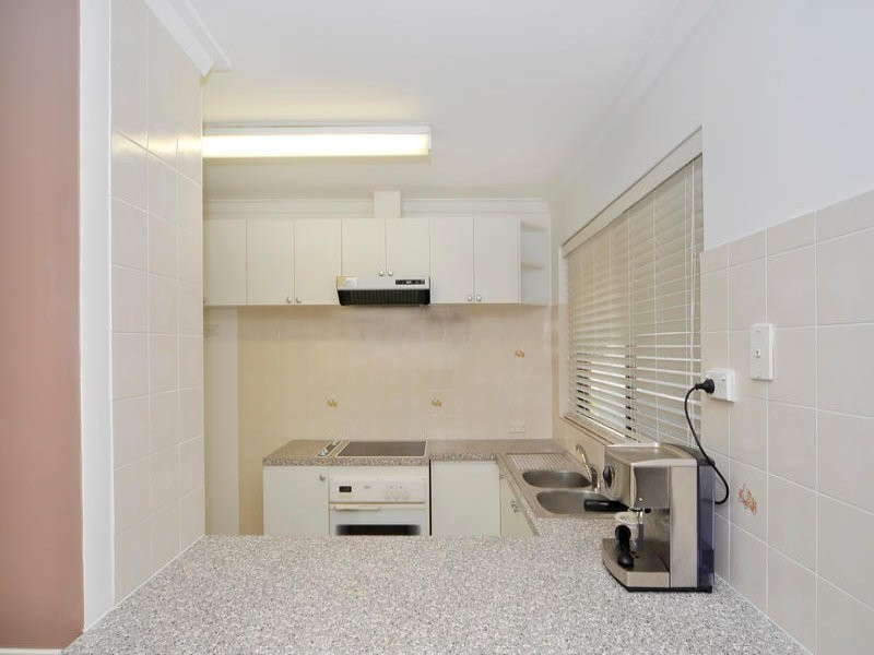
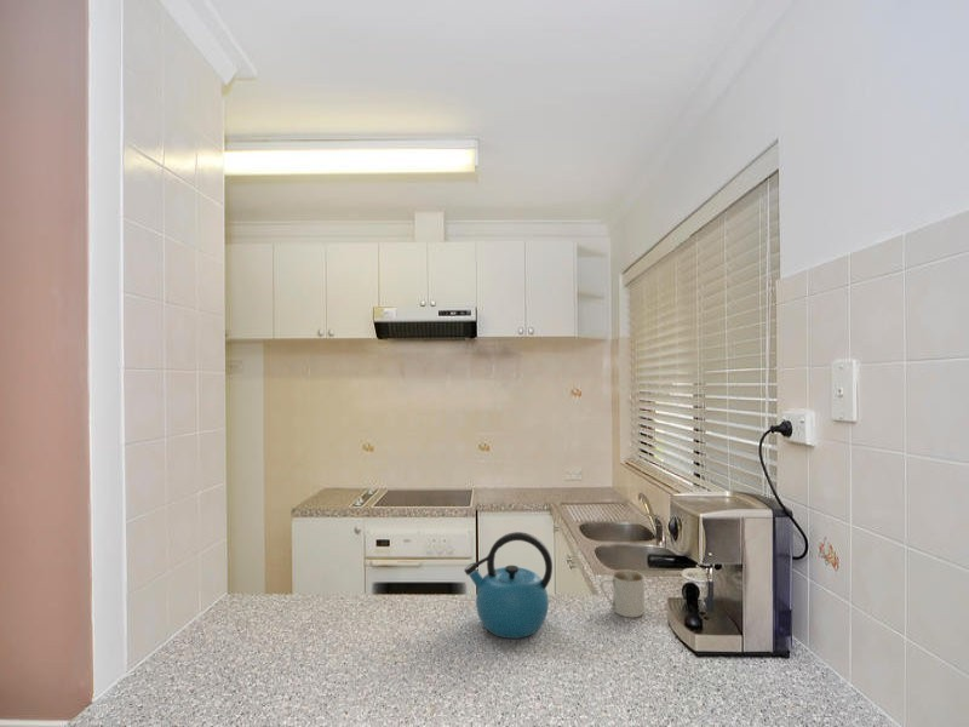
+ kettle (508, 579)
+ mug (621, 593)
